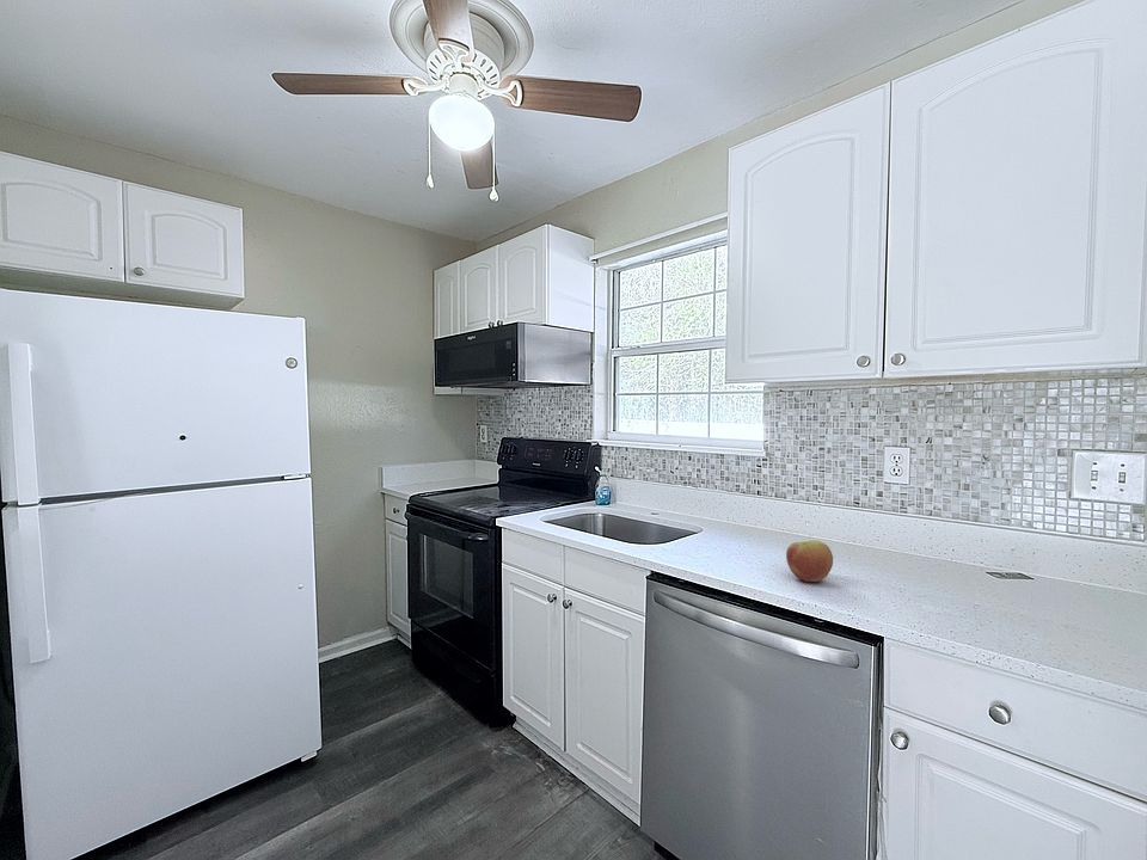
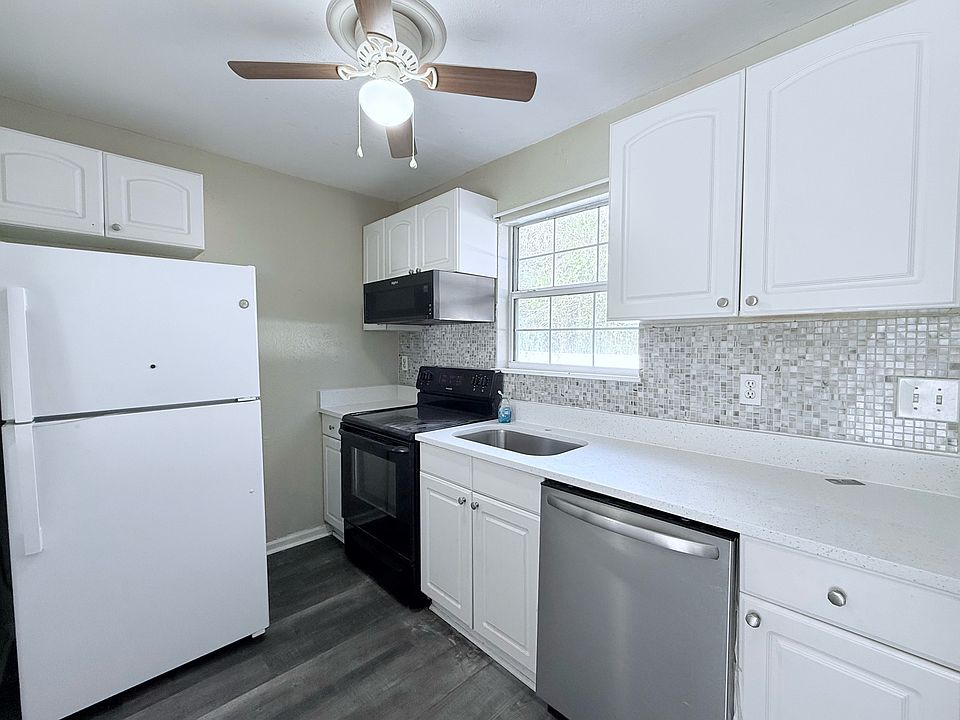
- apple (808, 559)
